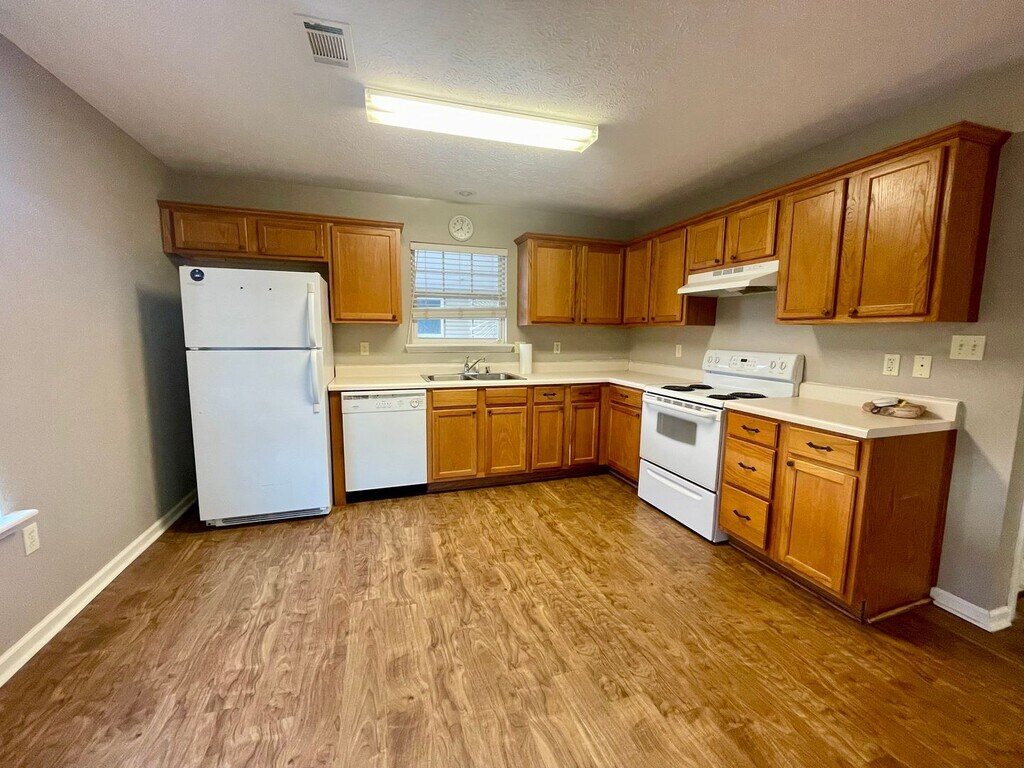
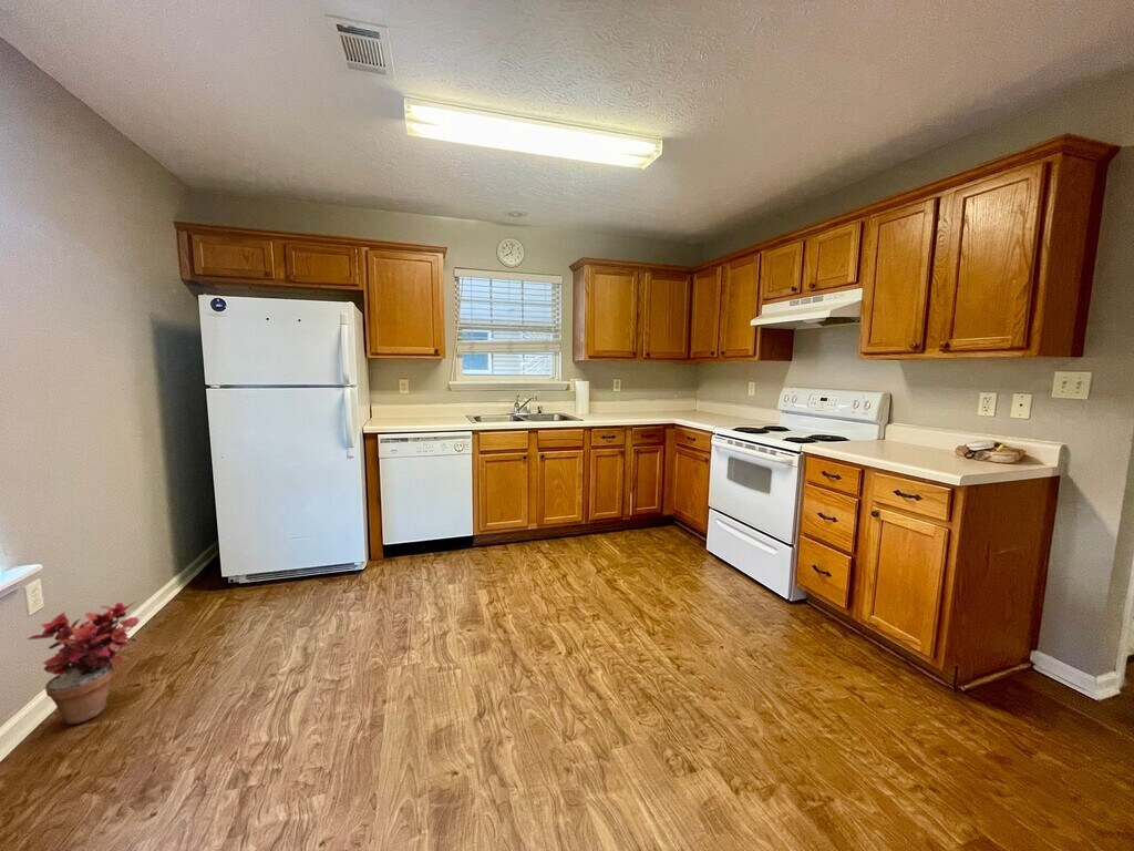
+ potted plant (90, 660)
